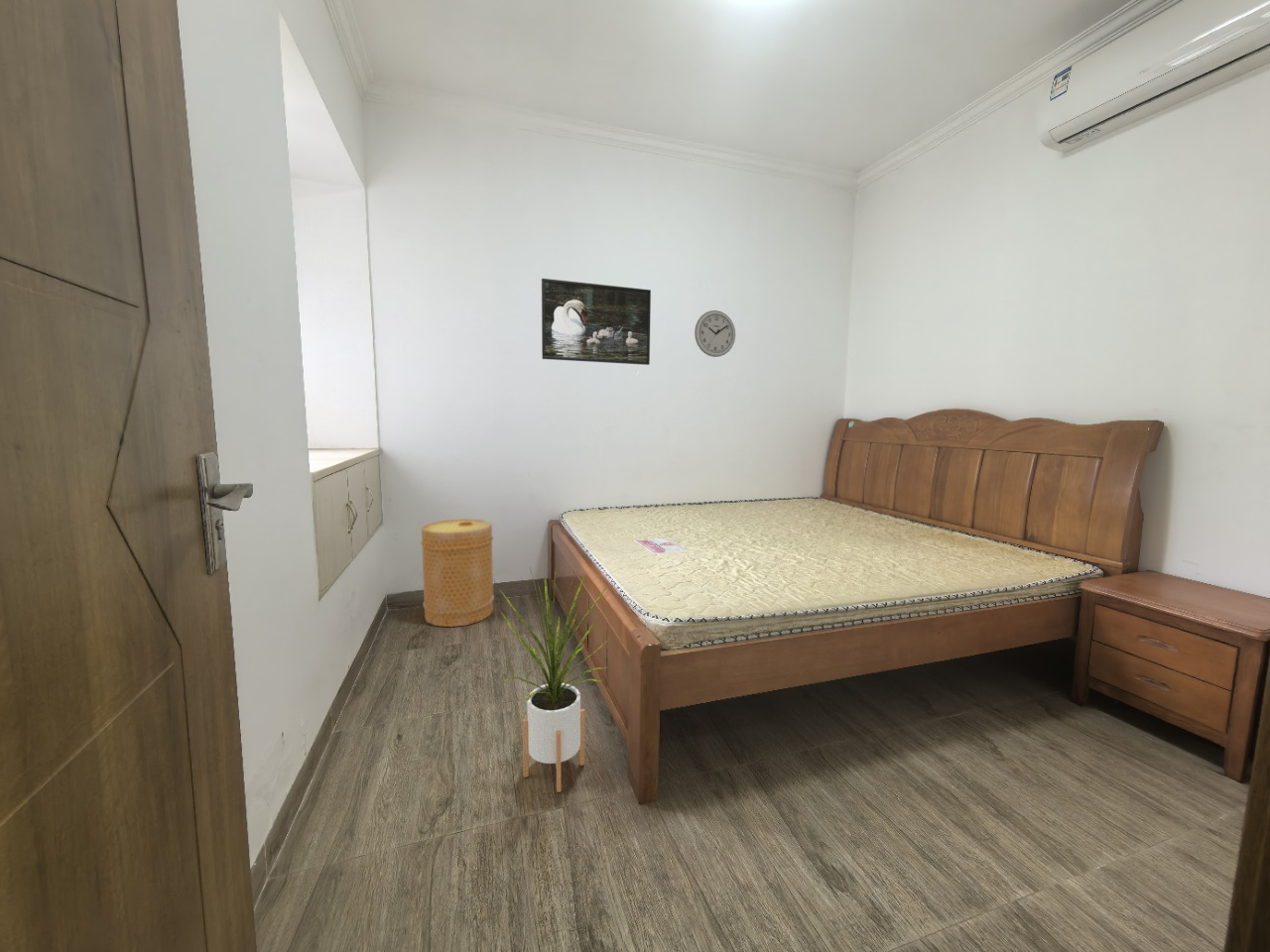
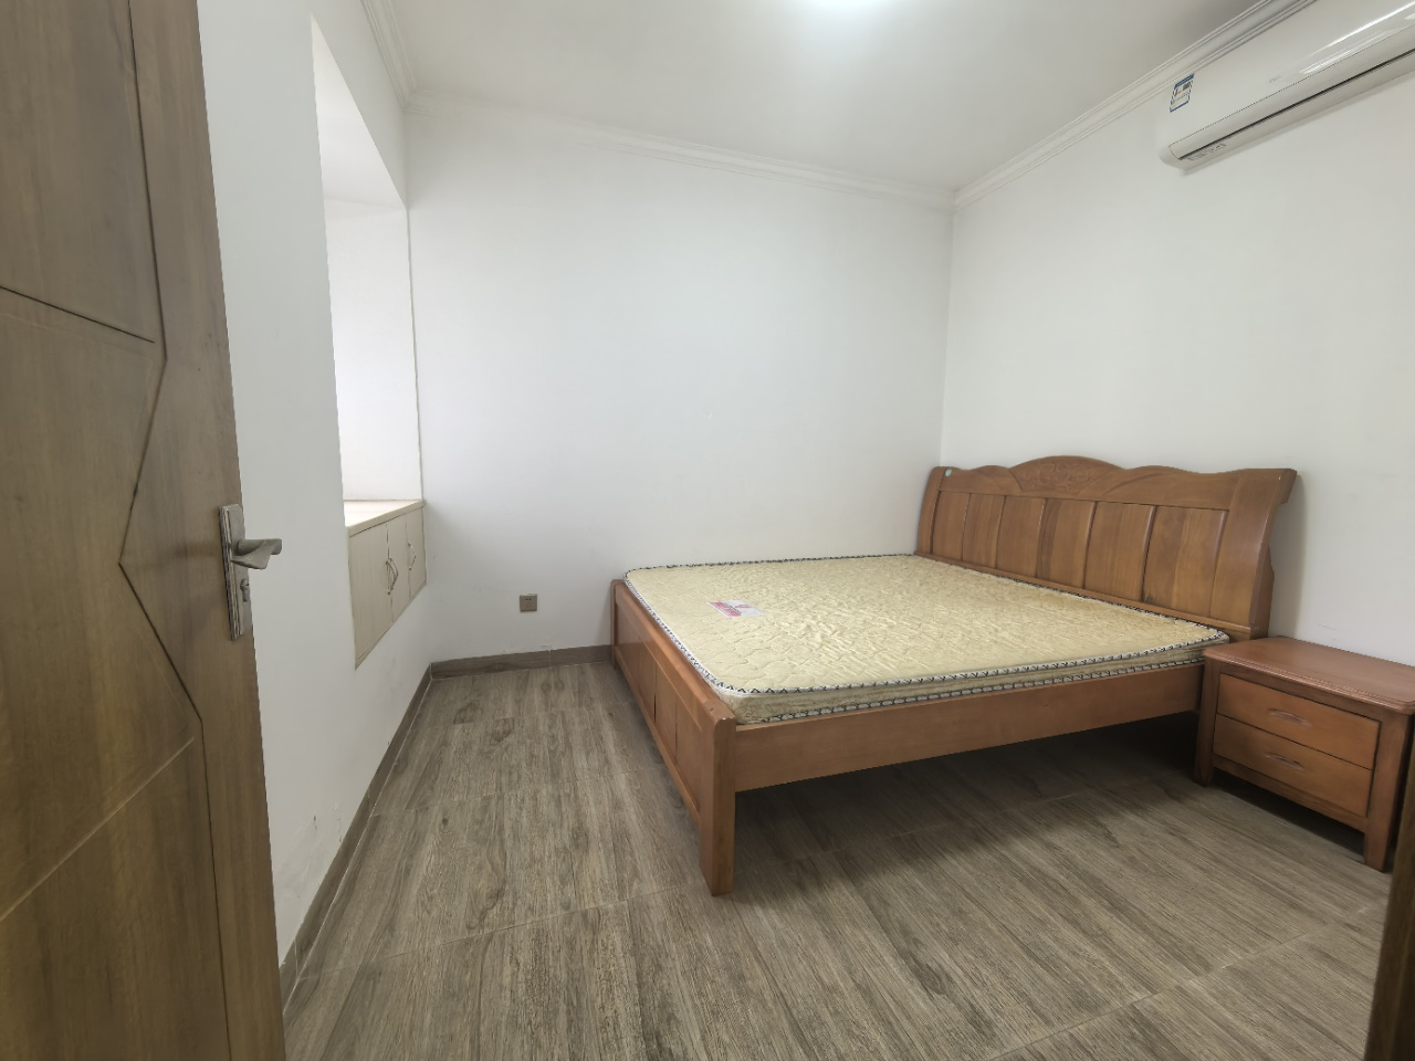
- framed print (597, 323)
- wall clock (715, 333)
- house plant (557, 673)
- basket (458, 569)
